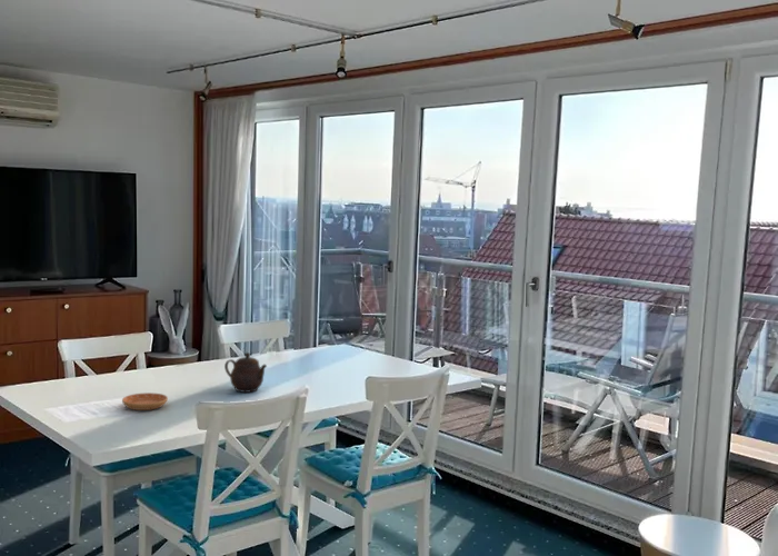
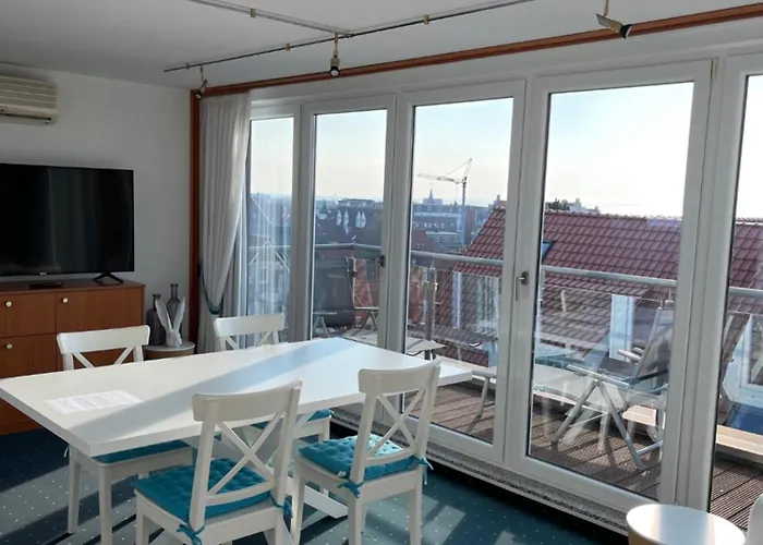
- saucer (144, 401)
- teapot (245, 370)
